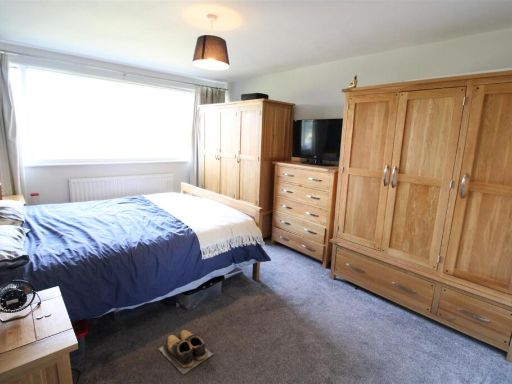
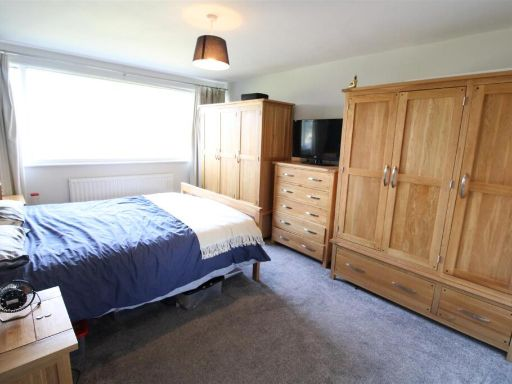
- shoes (185, 344)
